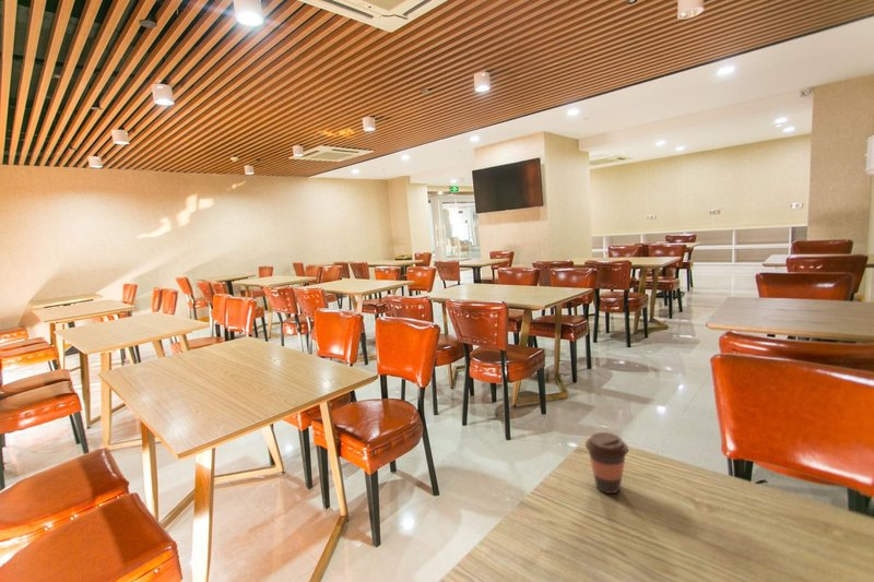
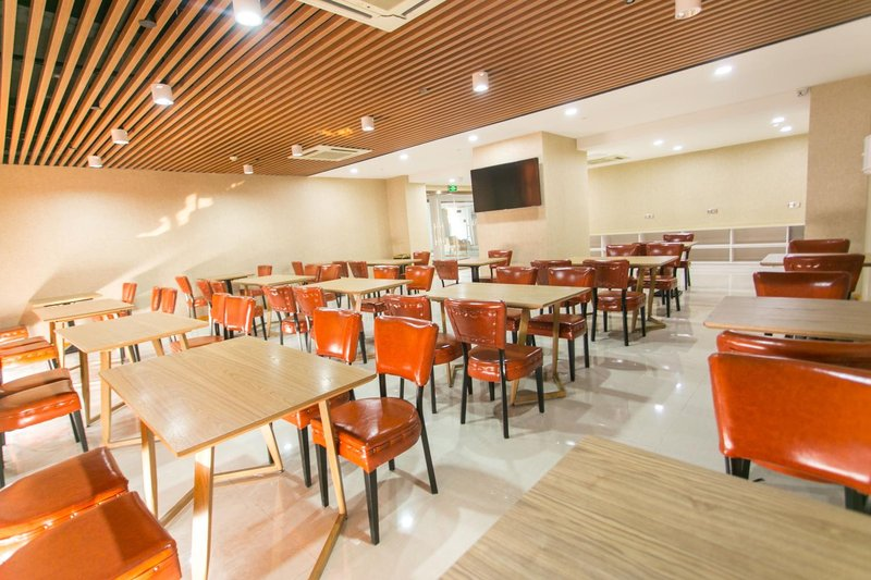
- coffee cup (606, 463)
